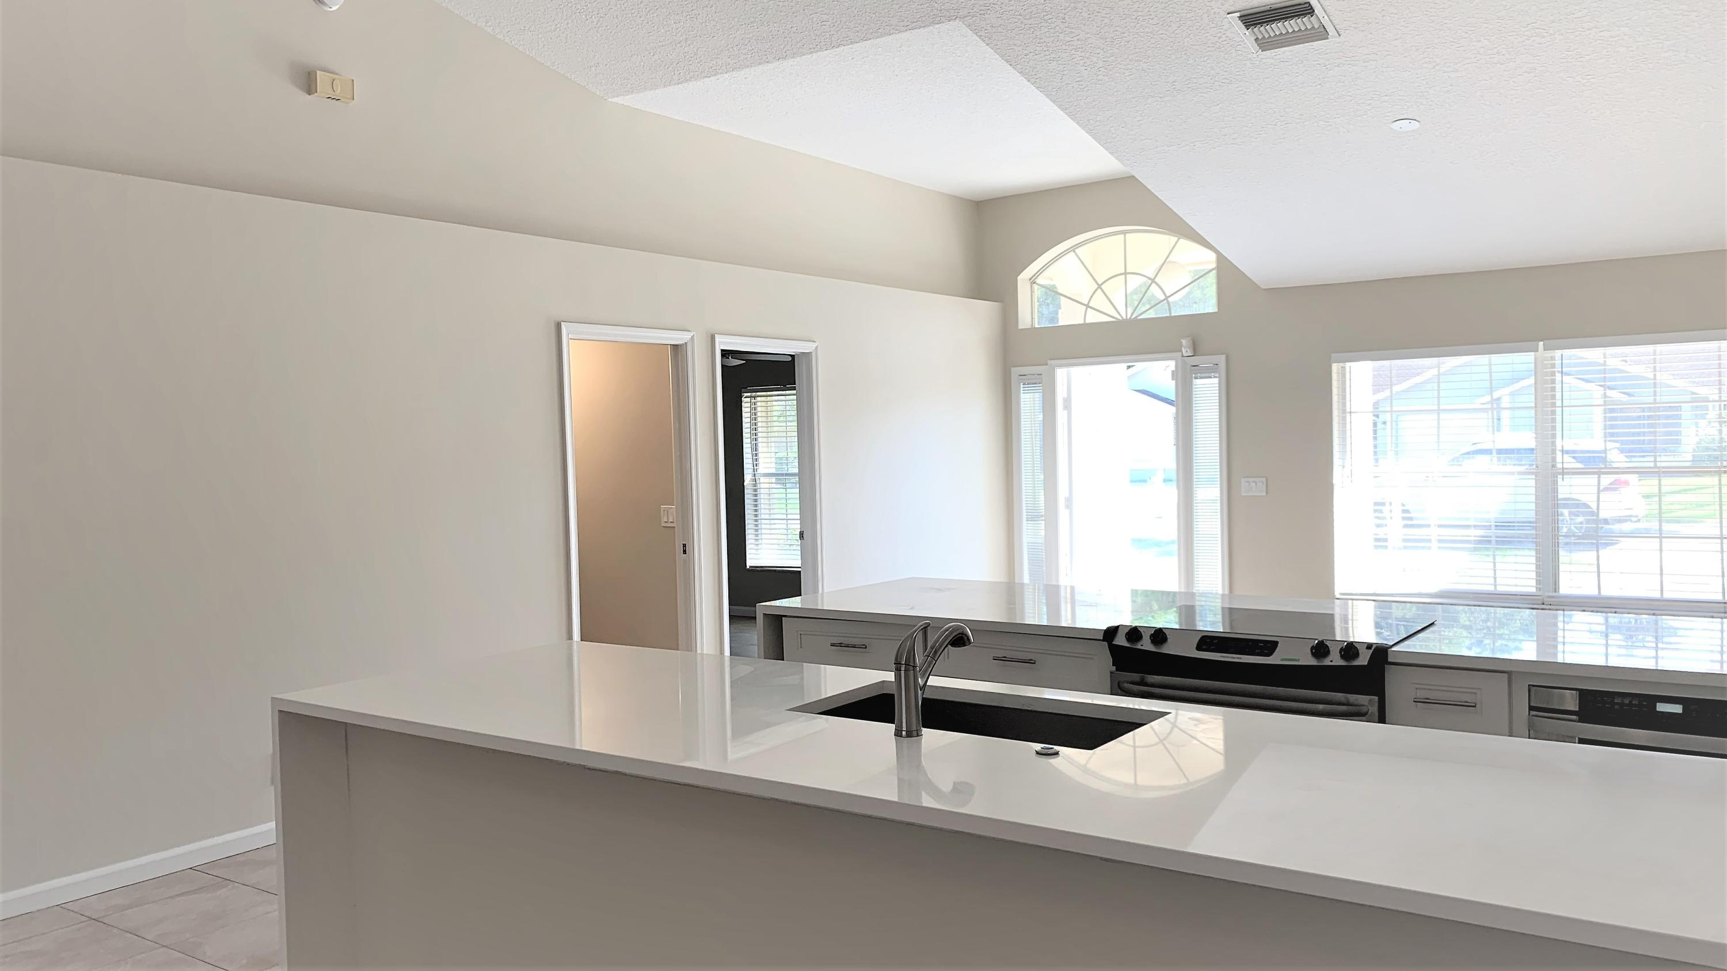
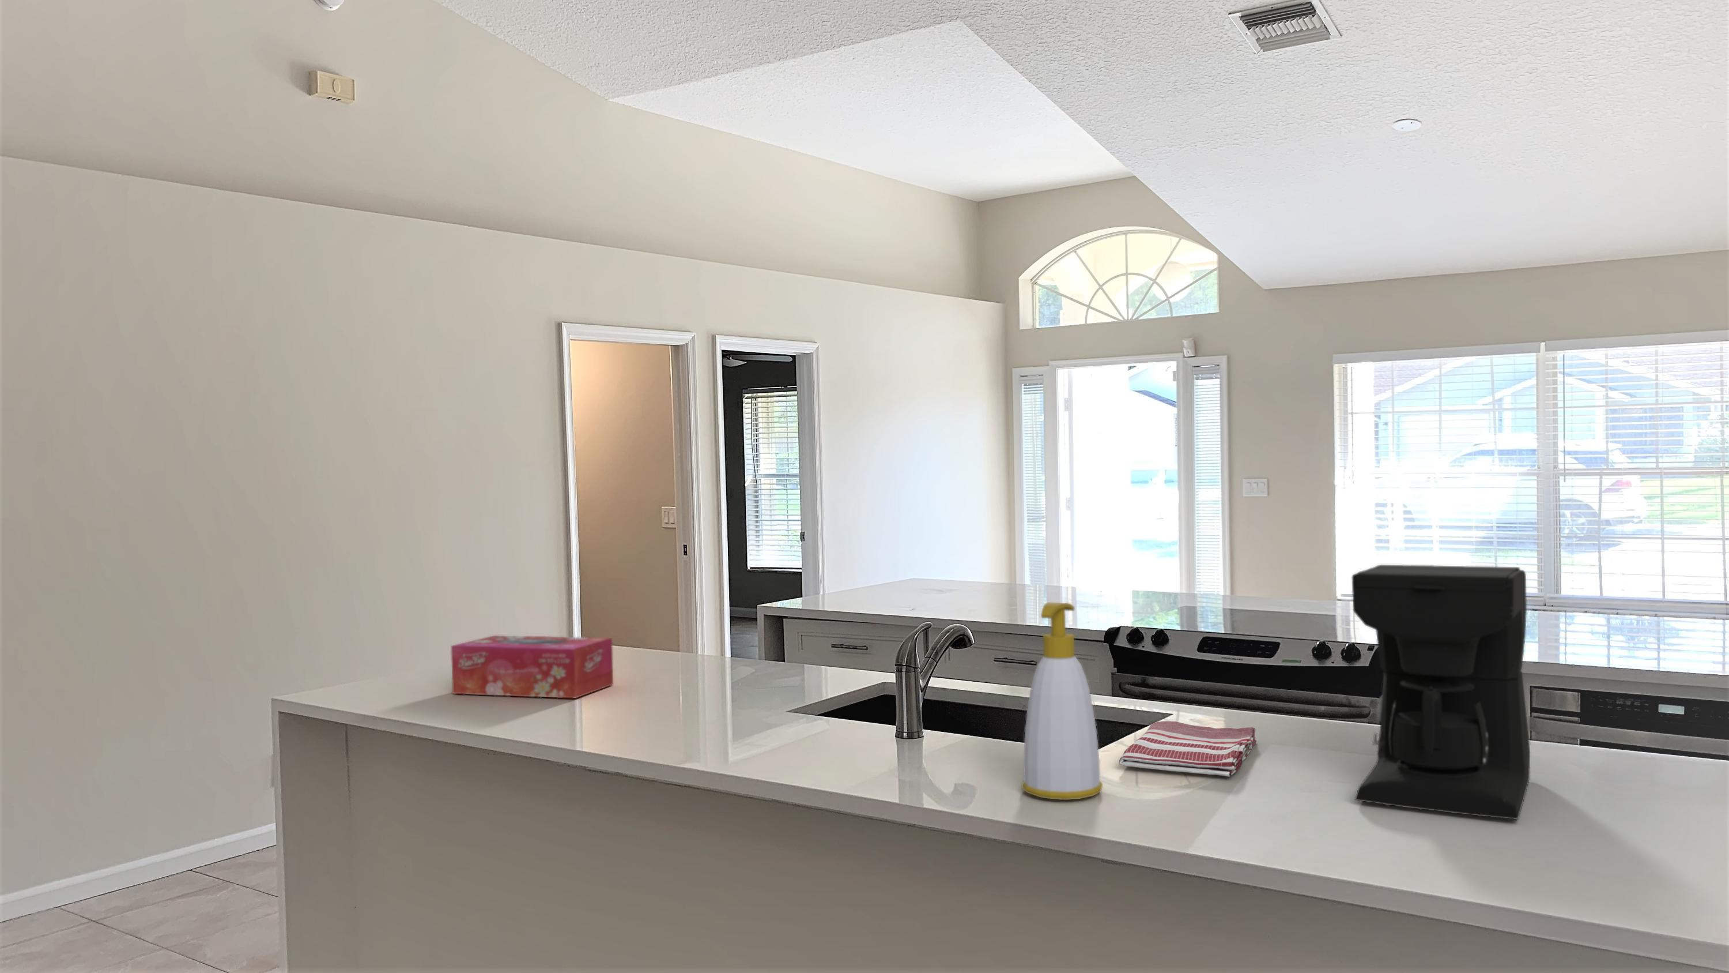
+ dish towel (1190, 746)
+ tissue box (533, 665)
+ soap bottle (1059, 696)
+ coffee maker (1438, 680)
